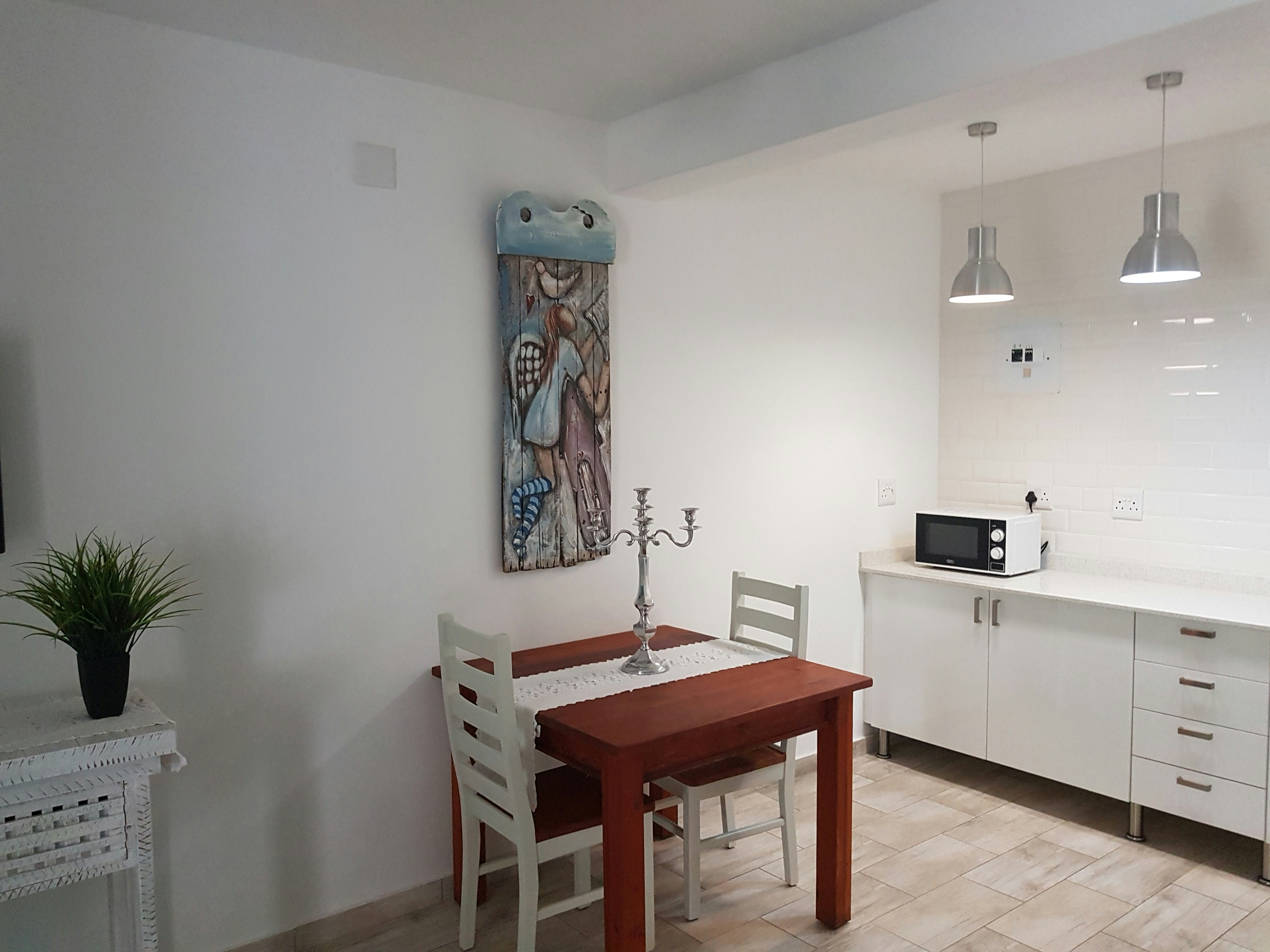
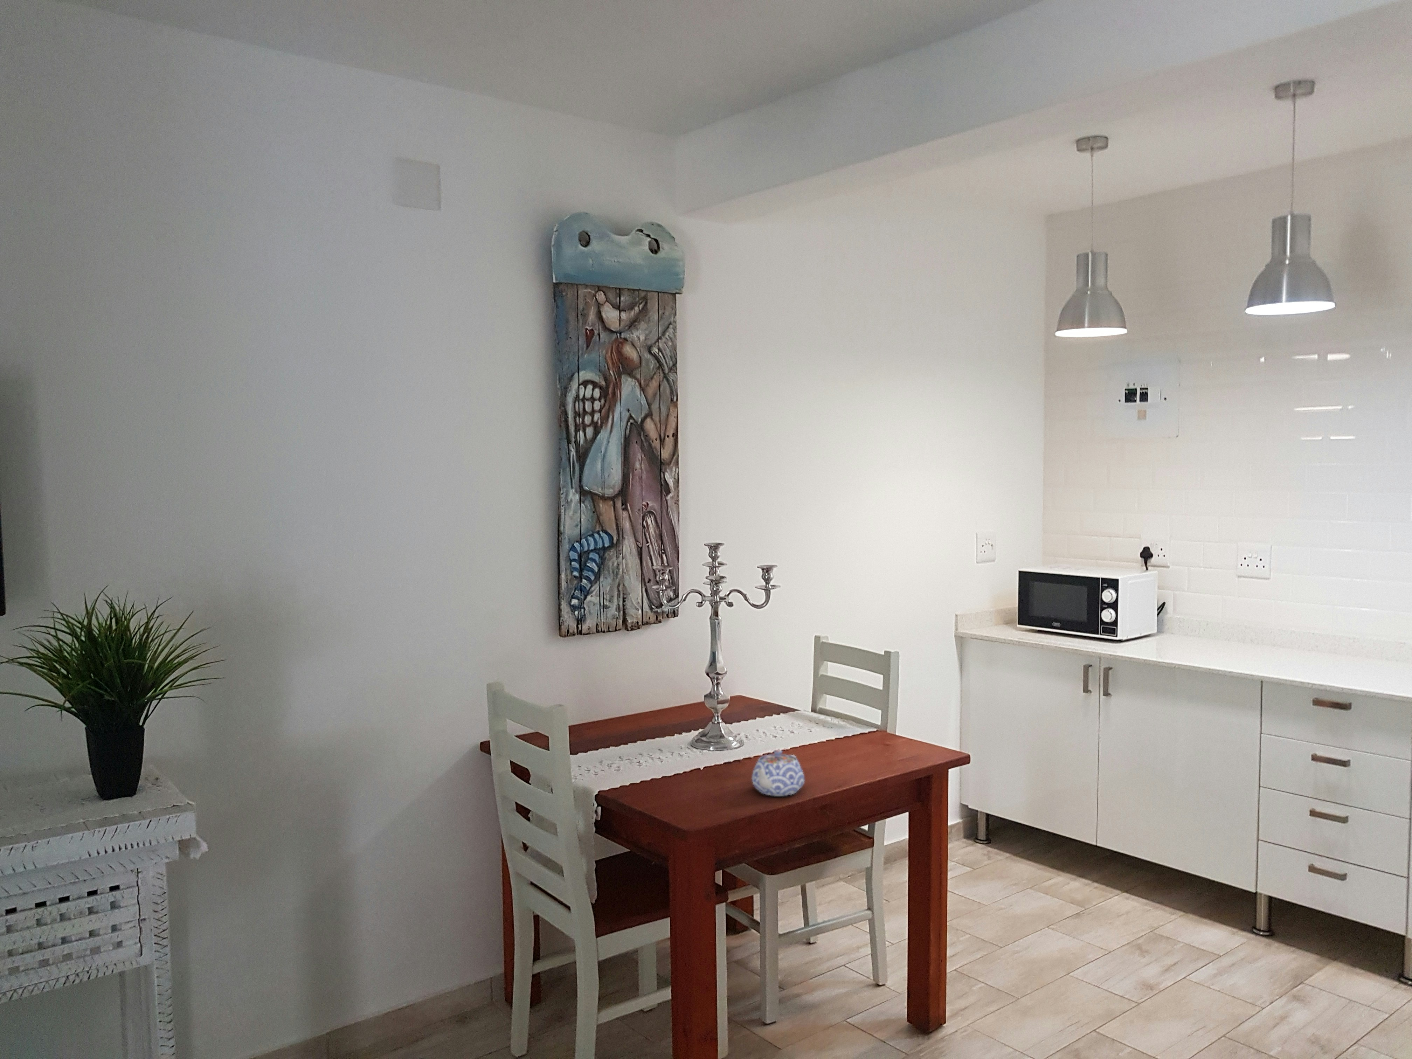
+ teapot (777, 772)
